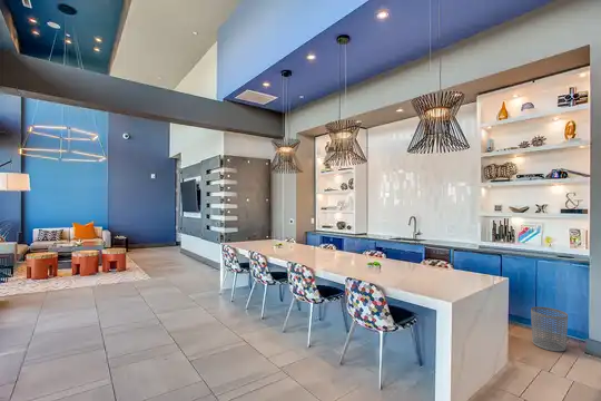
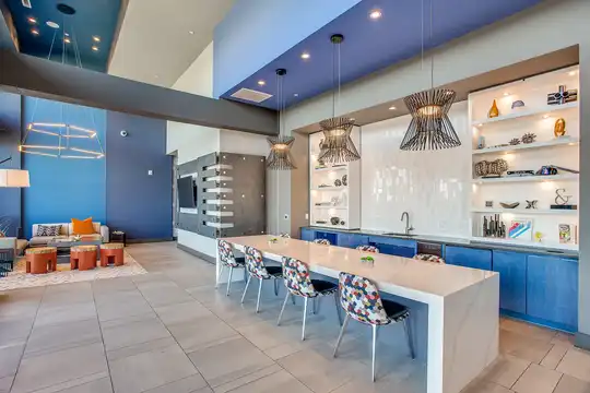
- waste bin (549, 329)
